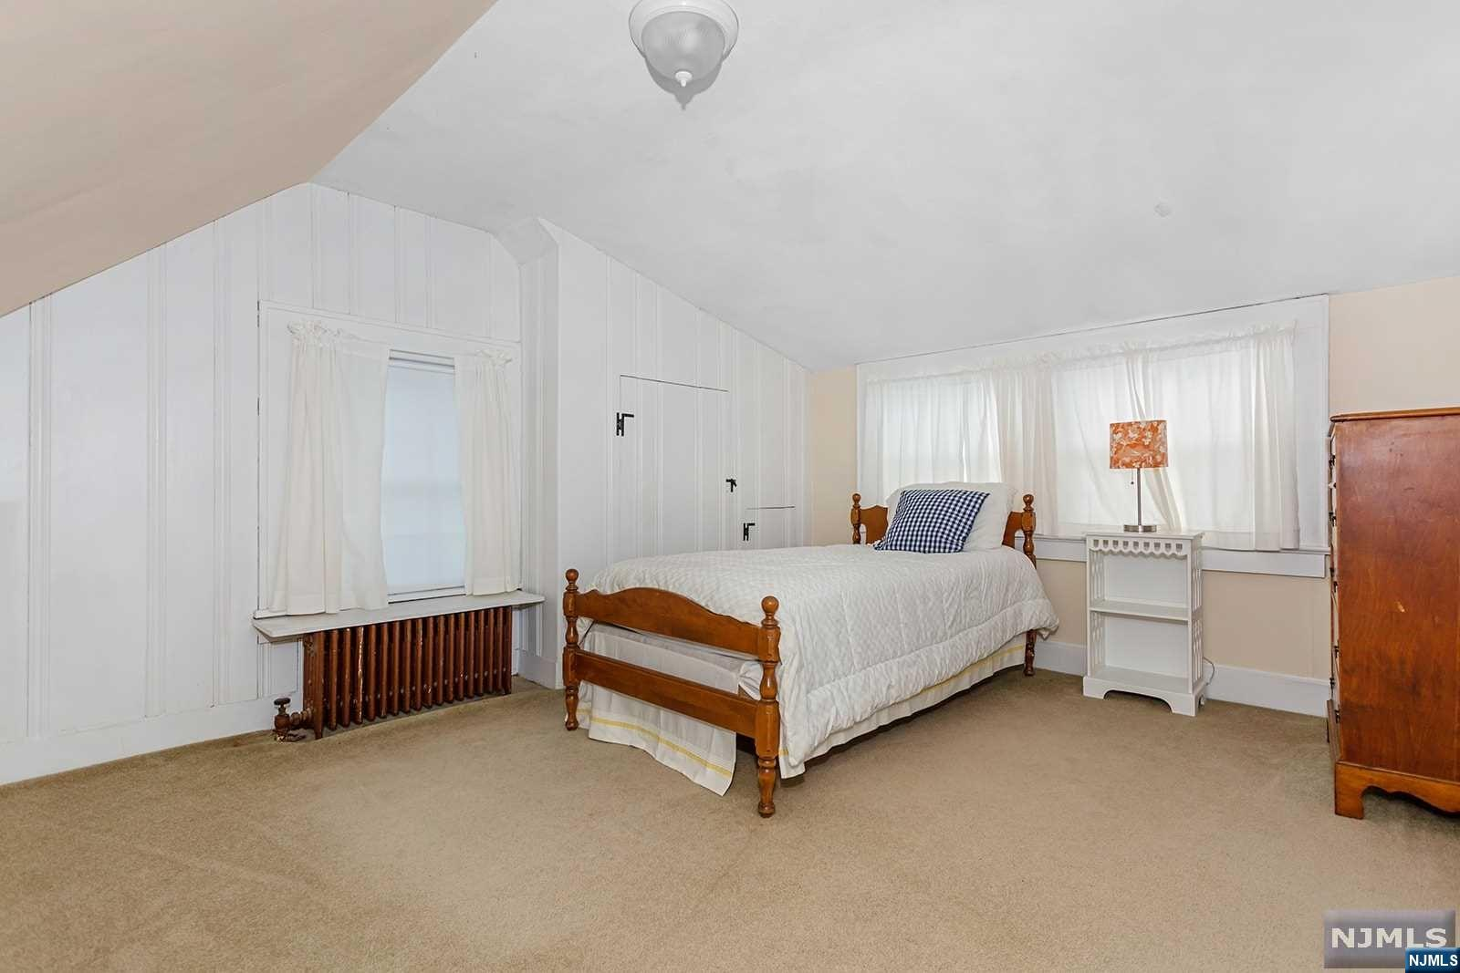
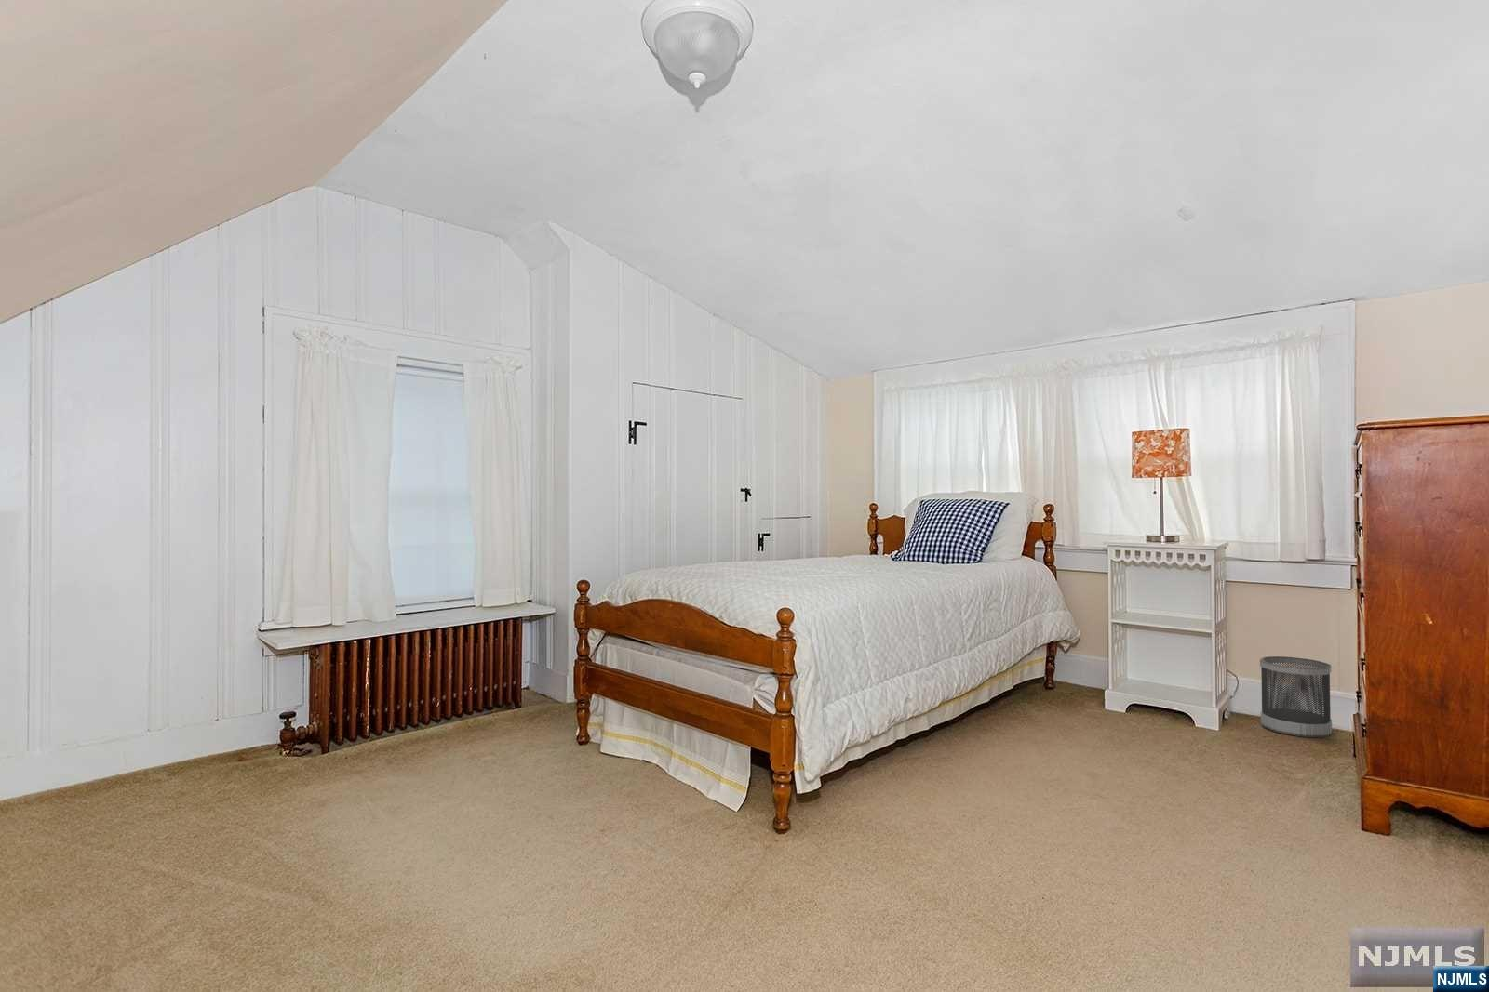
+ wastebasket (1294, 695)
